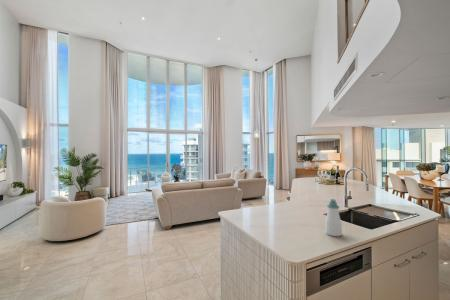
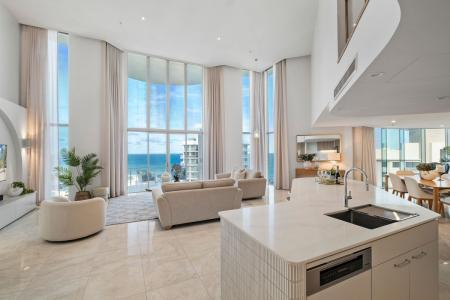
- soap bottle (333, 216)
